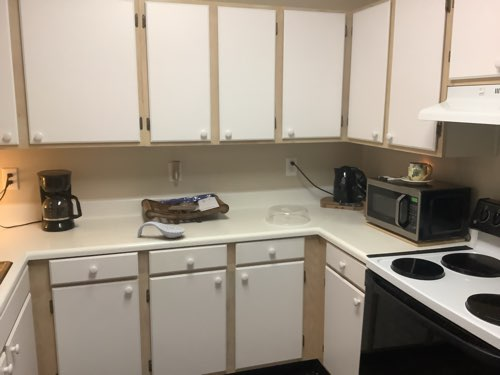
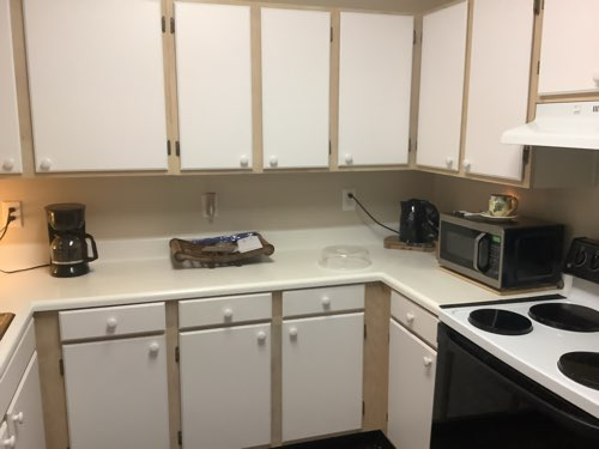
- spoon rest (161, 229)
